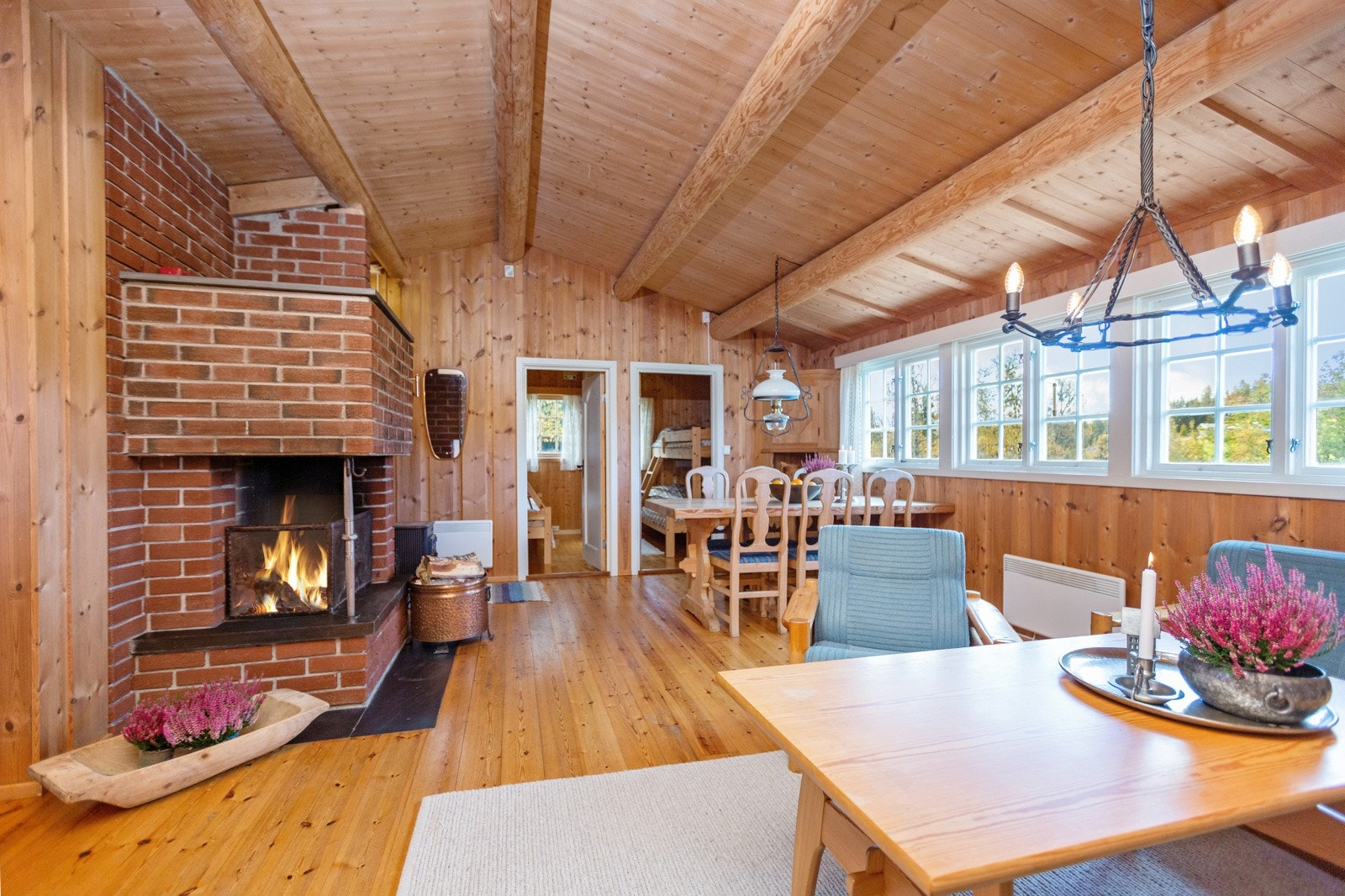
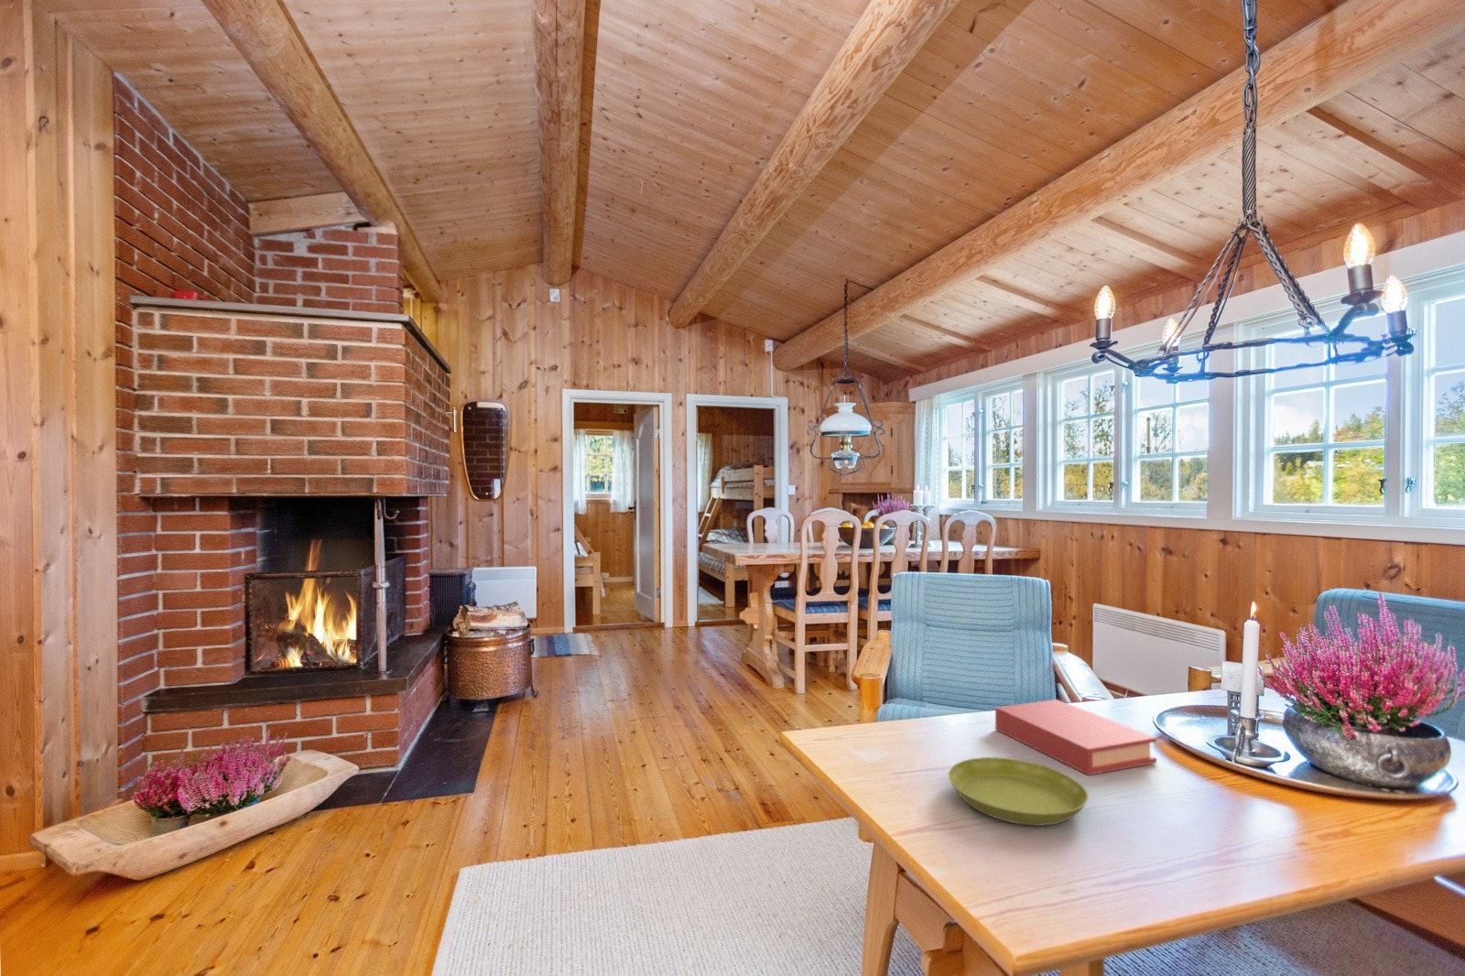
+ book (1071, 732)
+ saucer (1015, 792)
